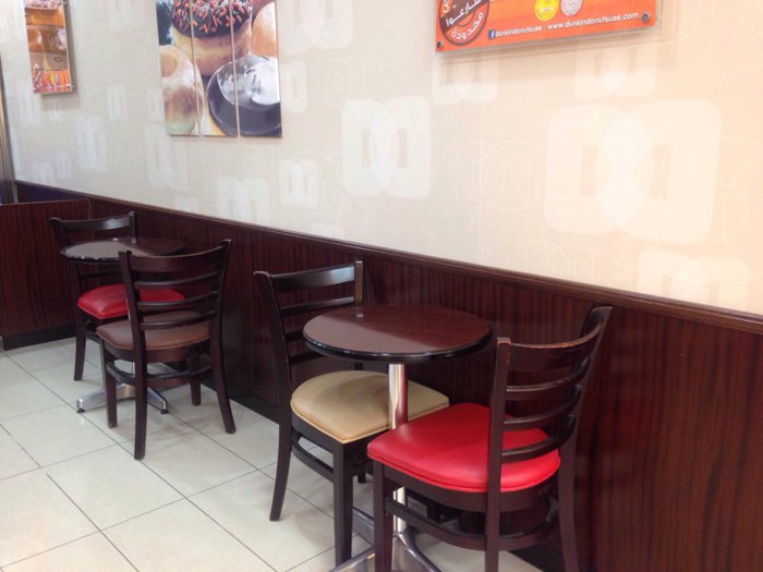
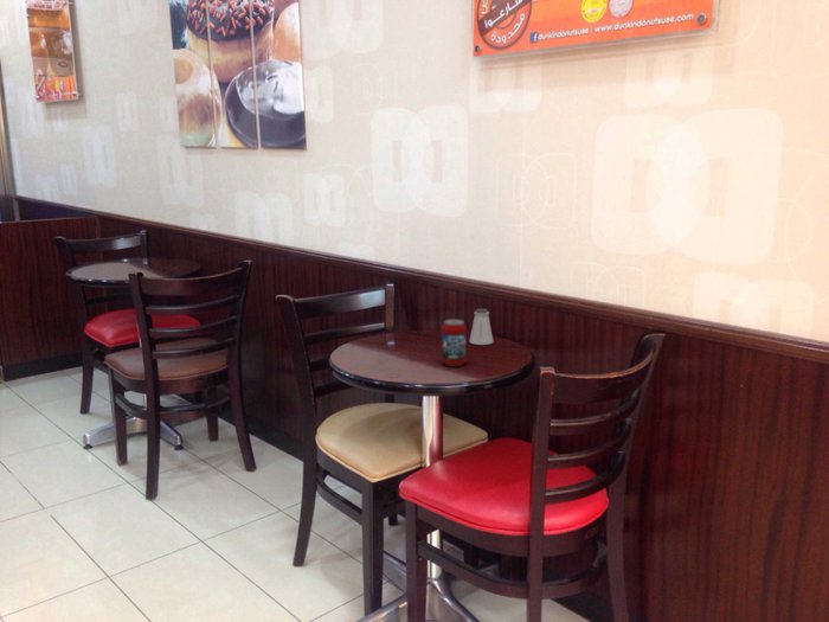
+ beverage can (454, 342)
+ saltshaker (481, 326)
